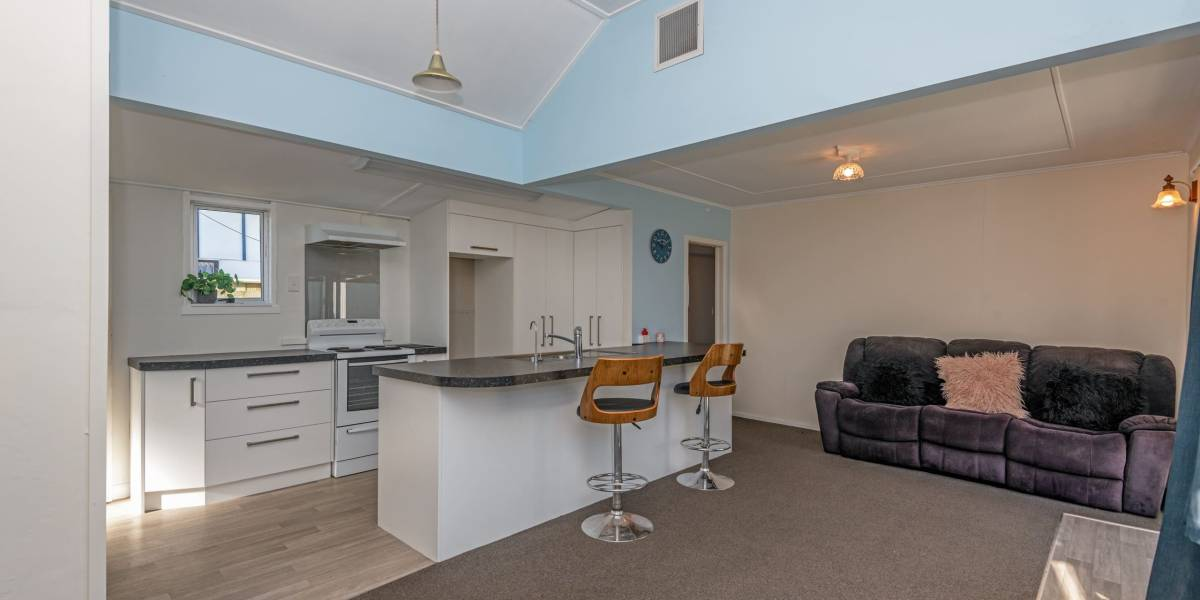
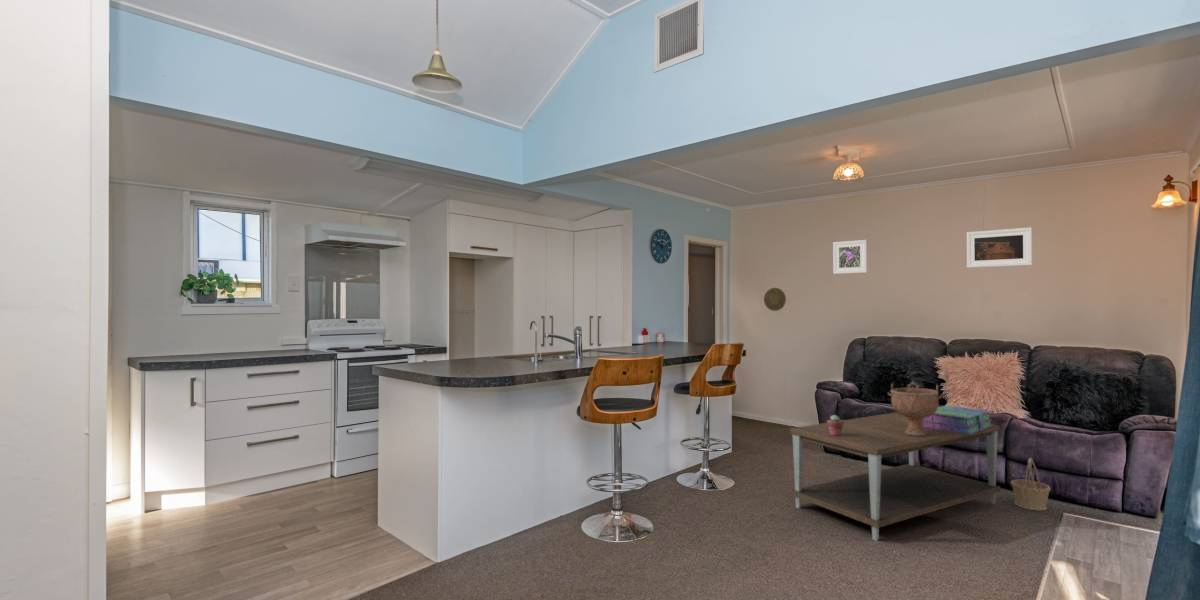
+ basket (1030, 481)
+ stack of books (956, 418)
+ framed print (849, 257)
+ decorative plate (774, 299)
+ potted succulent (835, 424)
+ coffee table (896, 467)
+ decorative bowl (914, 408)
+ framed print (998, 248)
